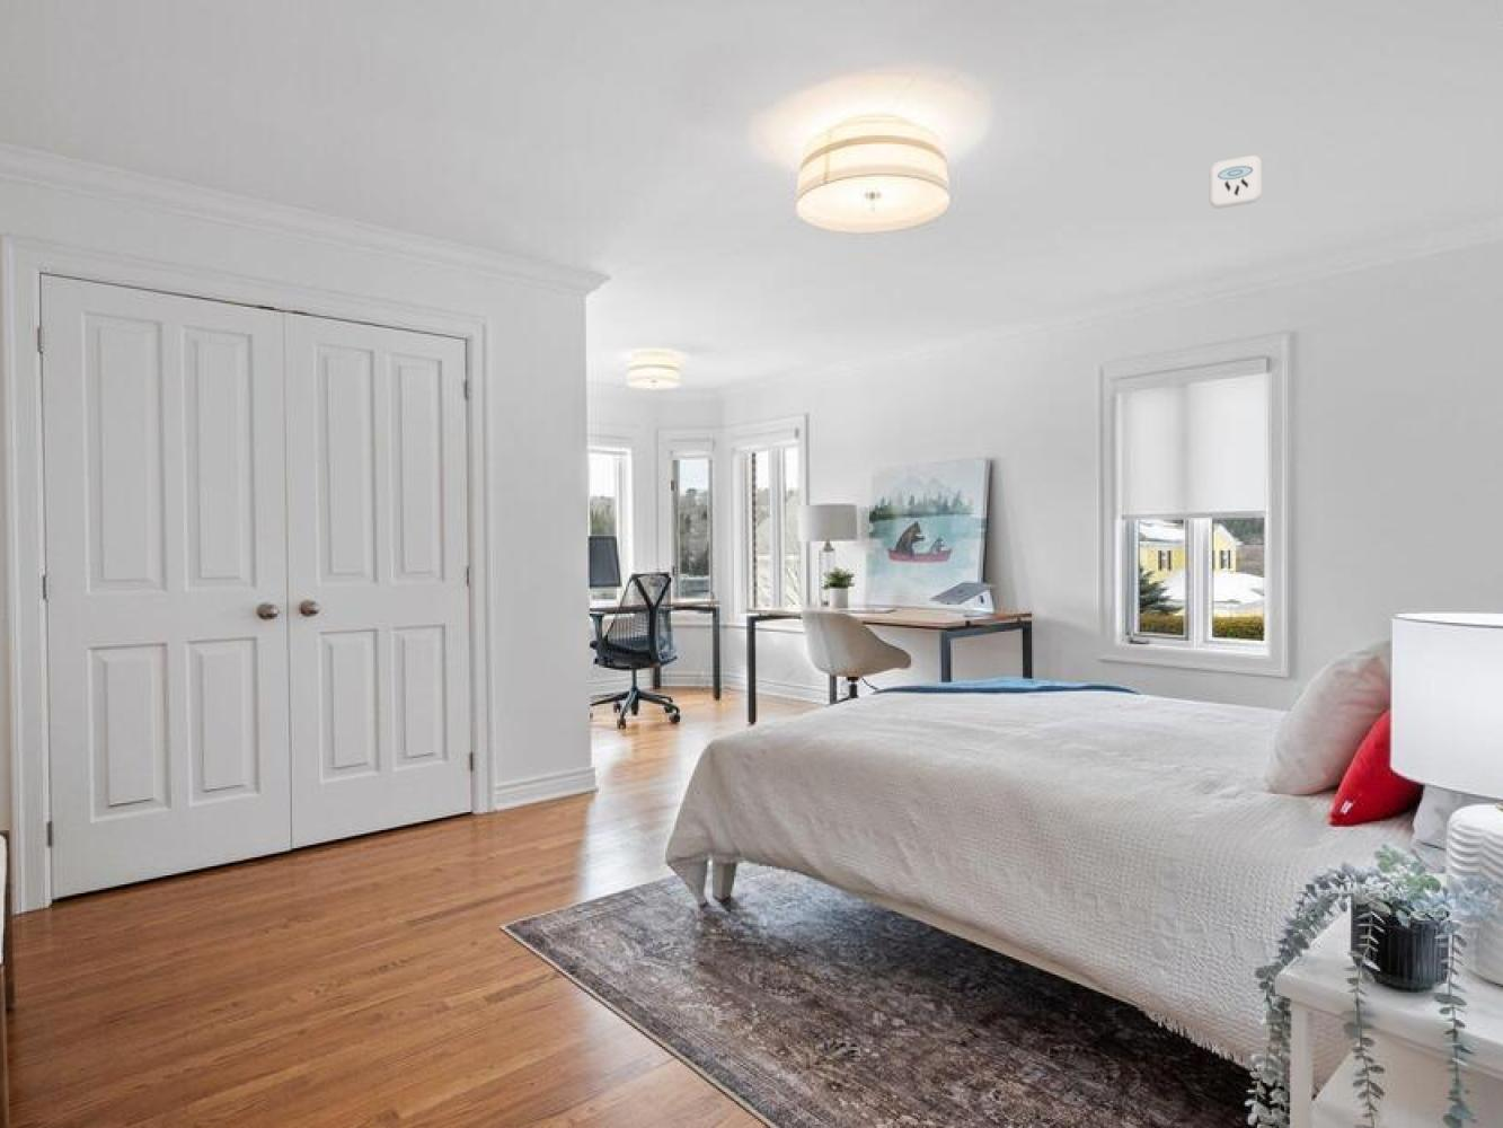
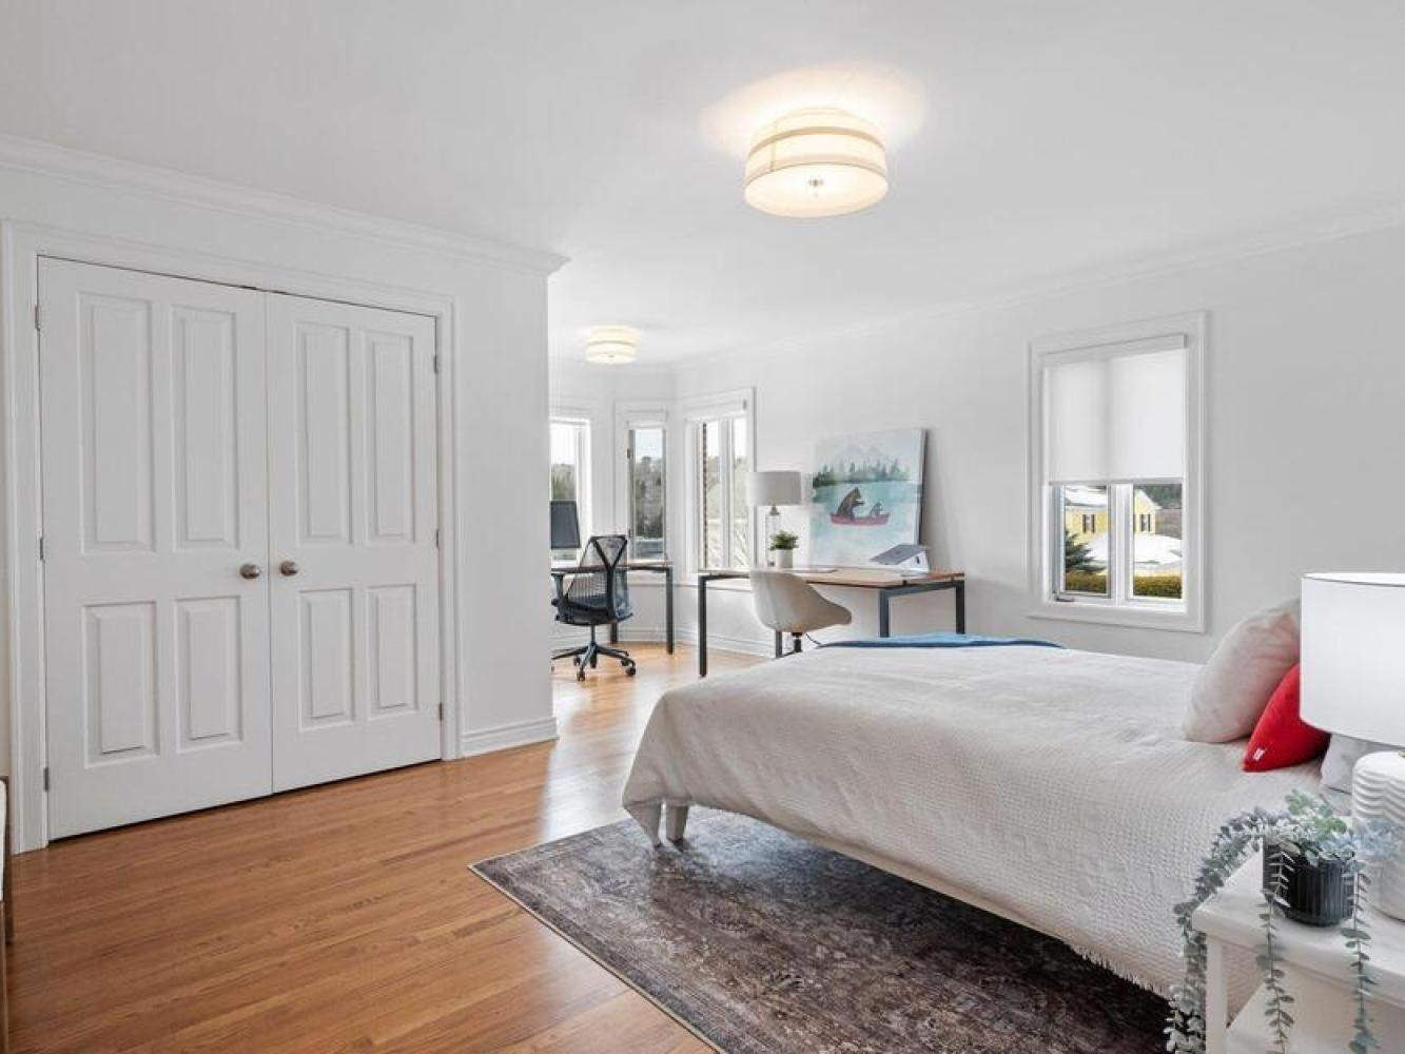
- smoke detector (1234, 181)
